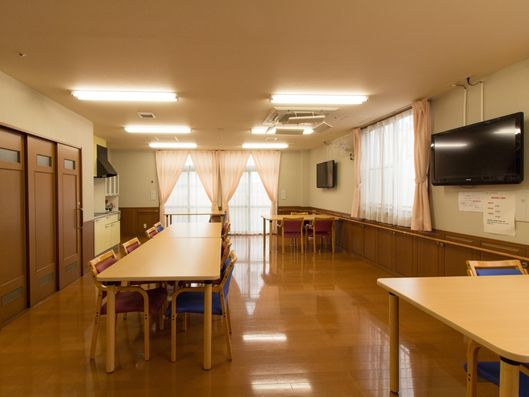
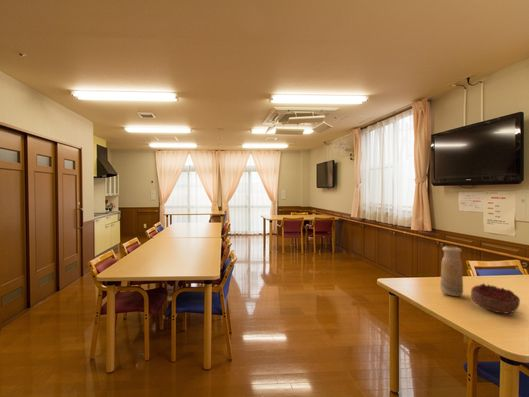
+ decorative bowl (494, 298)
+ vase (451, 270)
